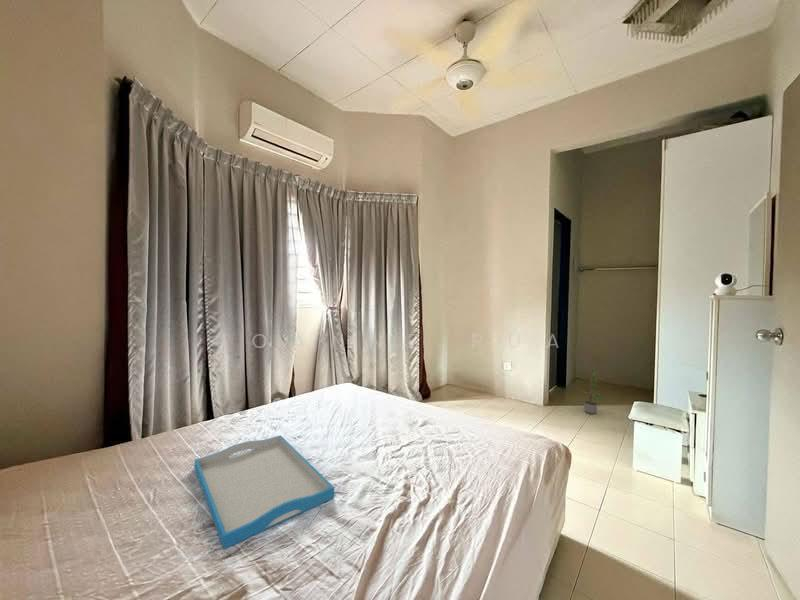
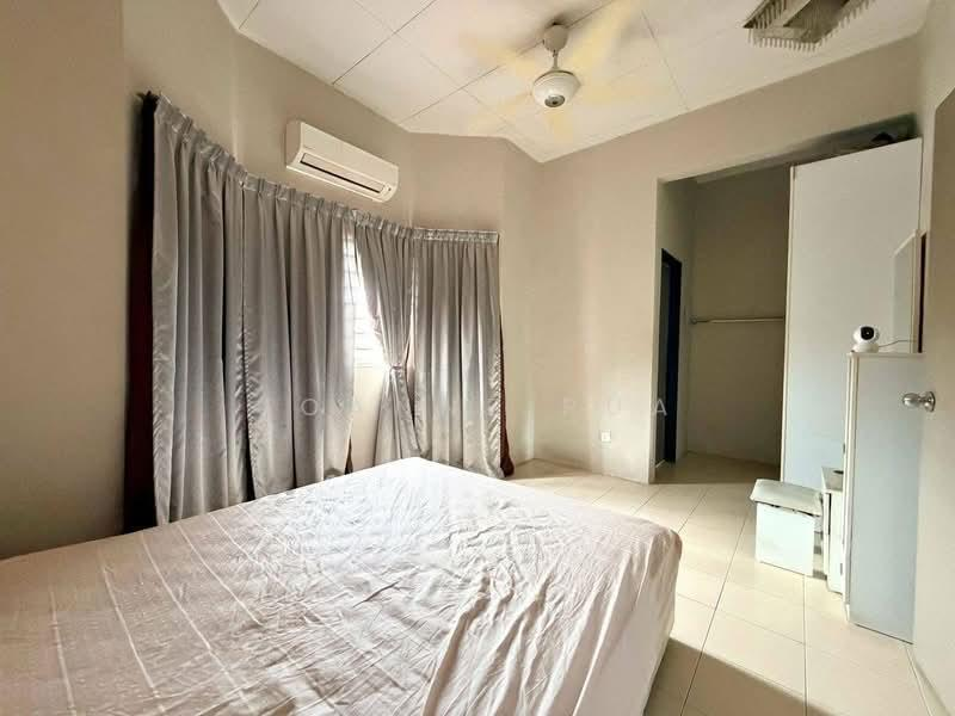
- tray (259, 475)
- potted plant (594, 391)
